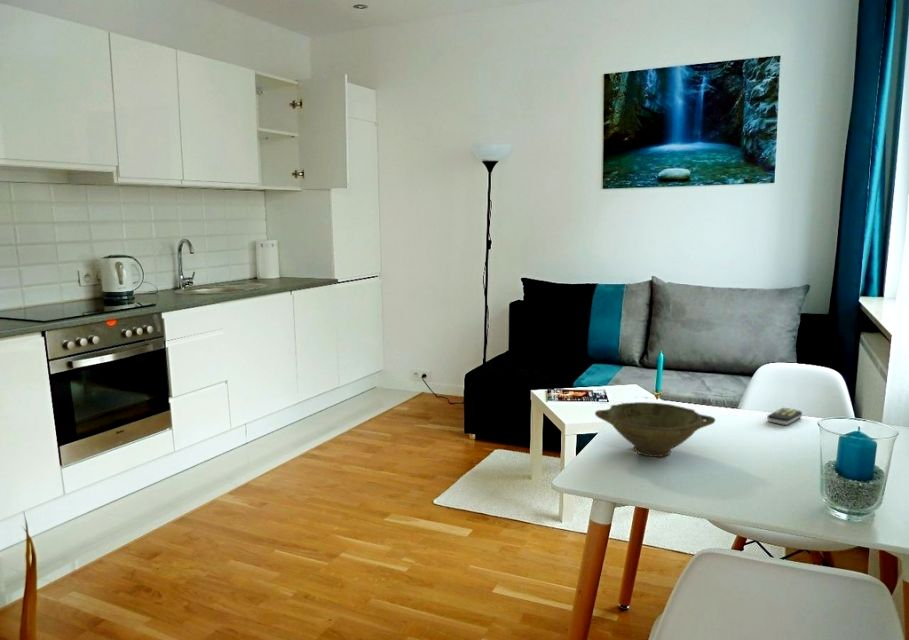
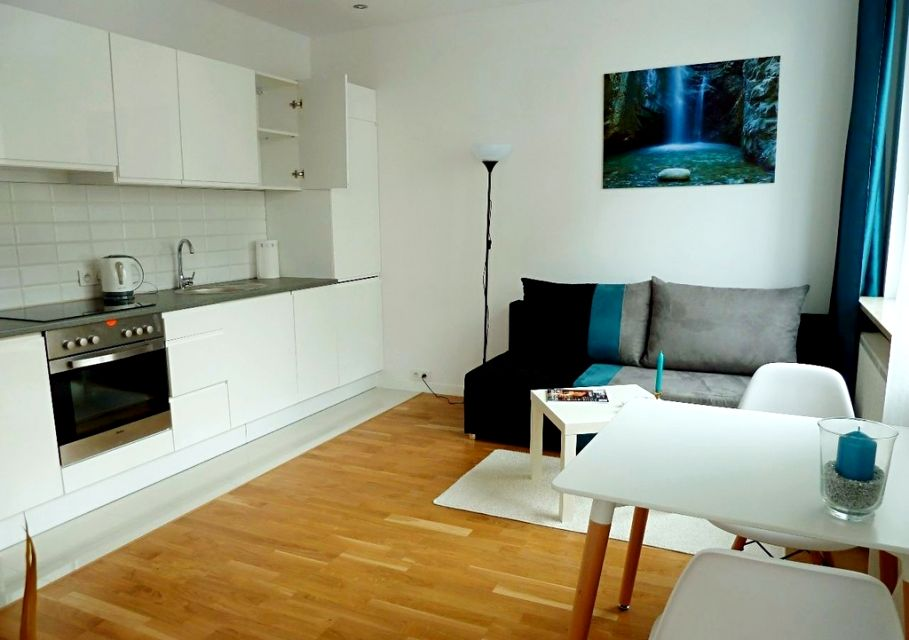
- bowl (653, 431)
- remote control (784, 415)
